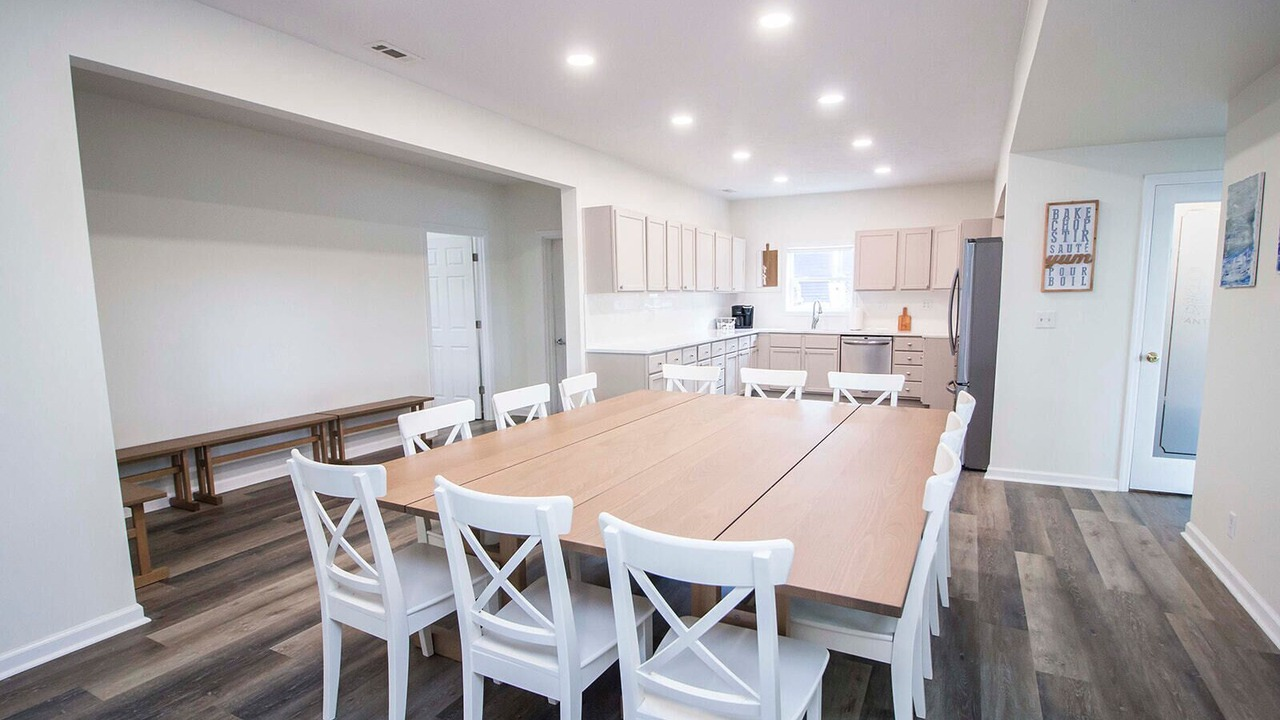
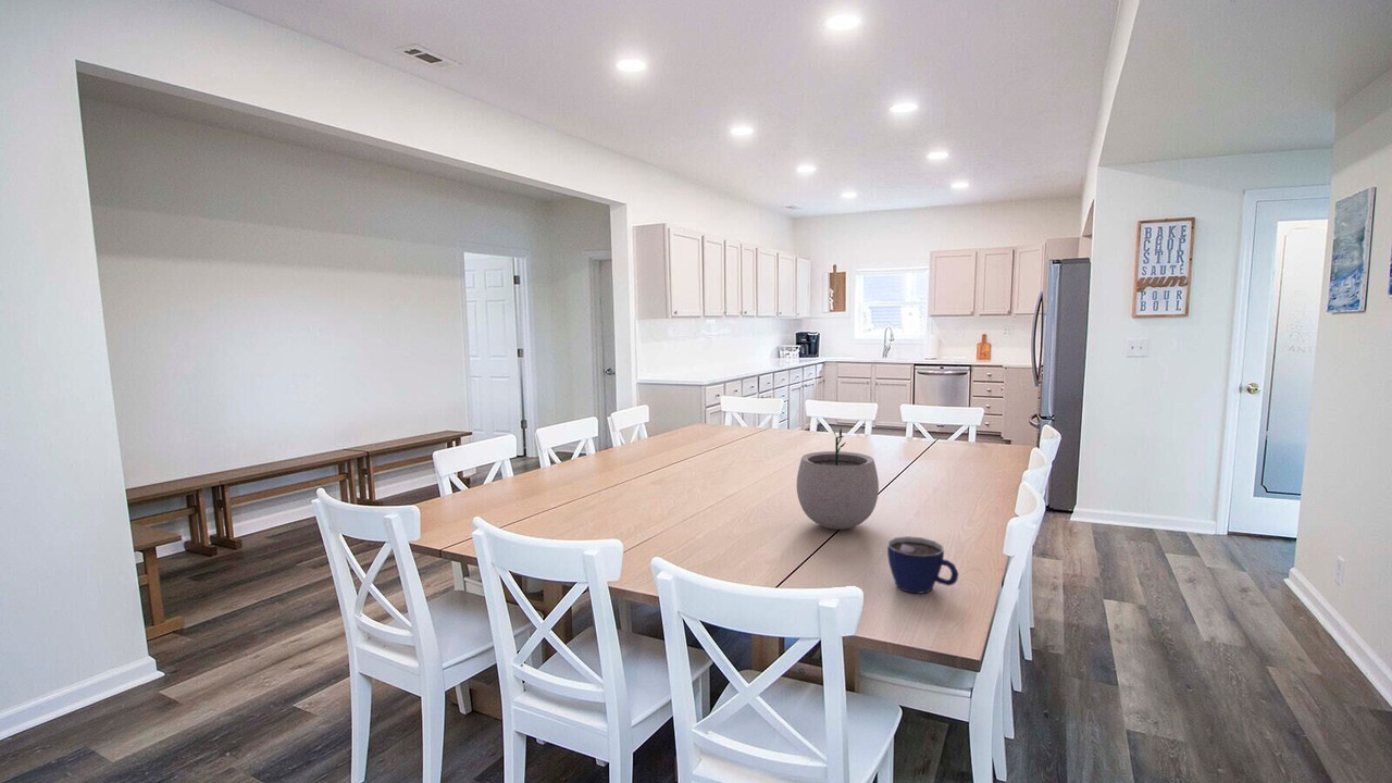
+ plant pot (836, 476)
+ cup (922, 568)
